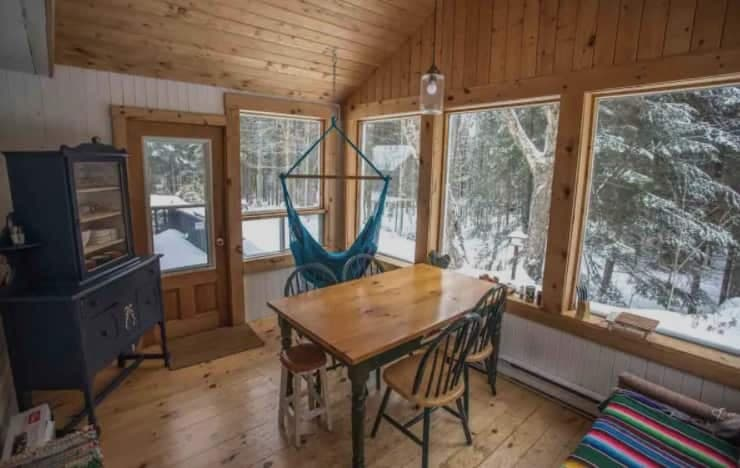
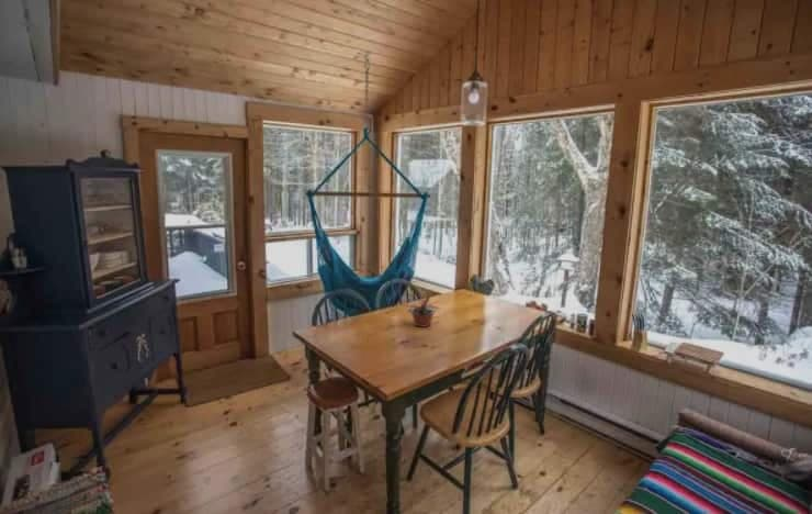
+ potted plant (421, 306)
